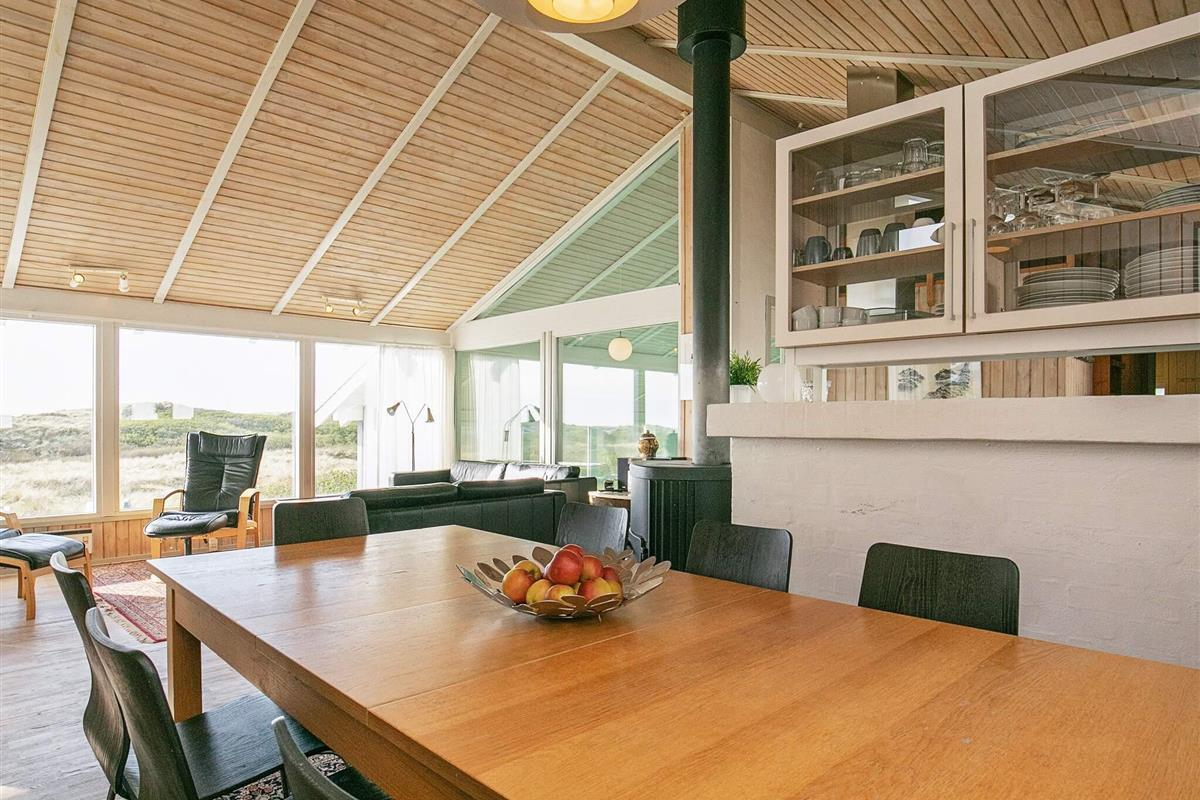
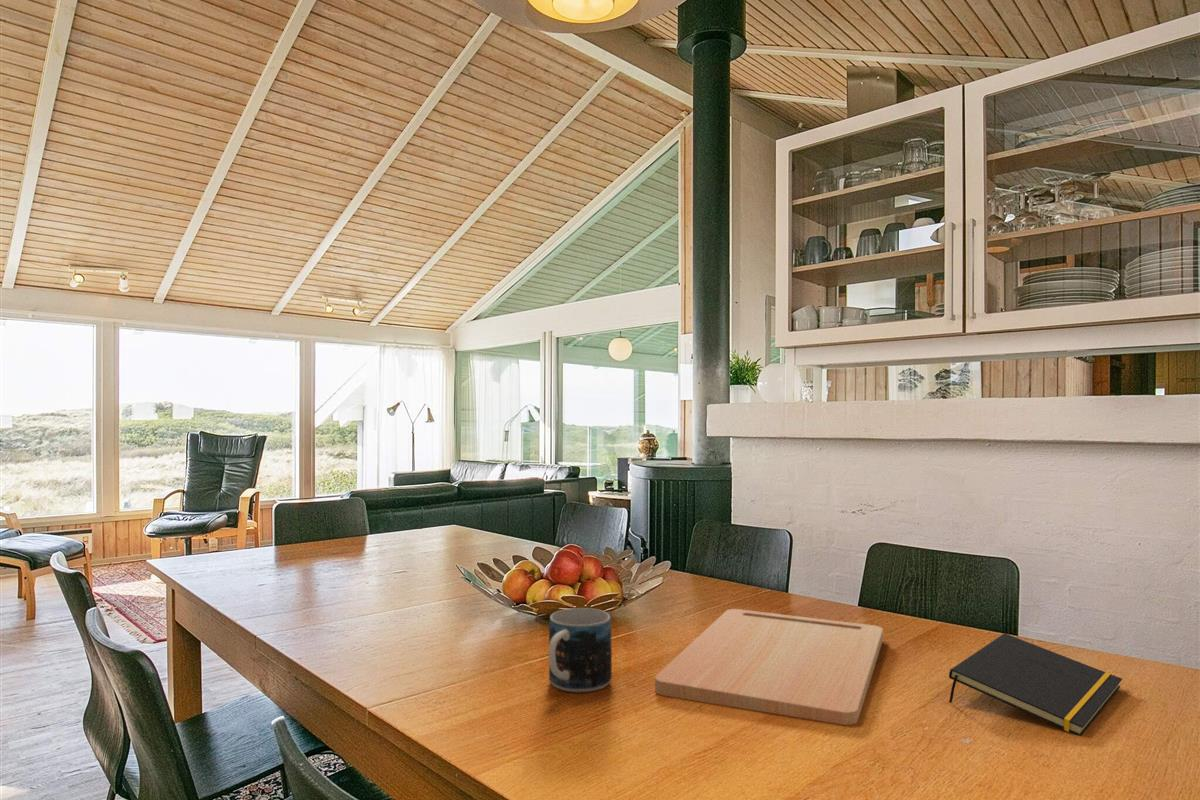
+ notepad (1037, 678)
+ cutting board (779, 656)
+ mug (573, 653)
